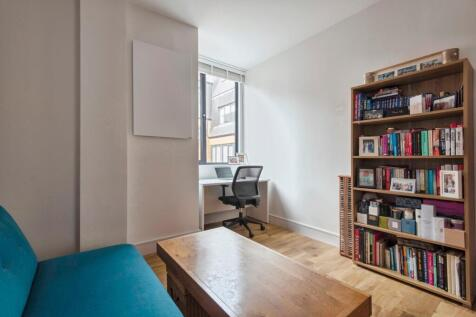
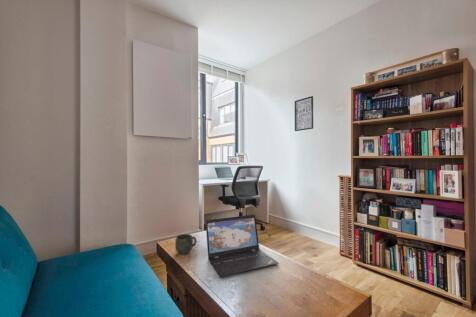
+ wall art (303, 114)
+ mug (186, 243)
+ laptop (240, 241)
